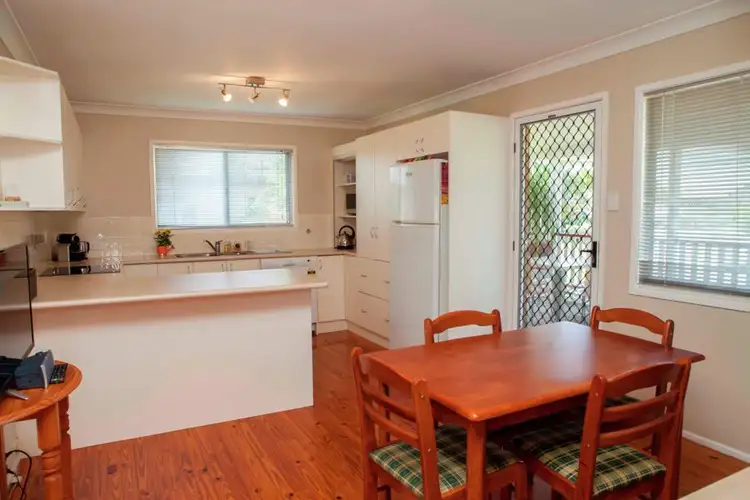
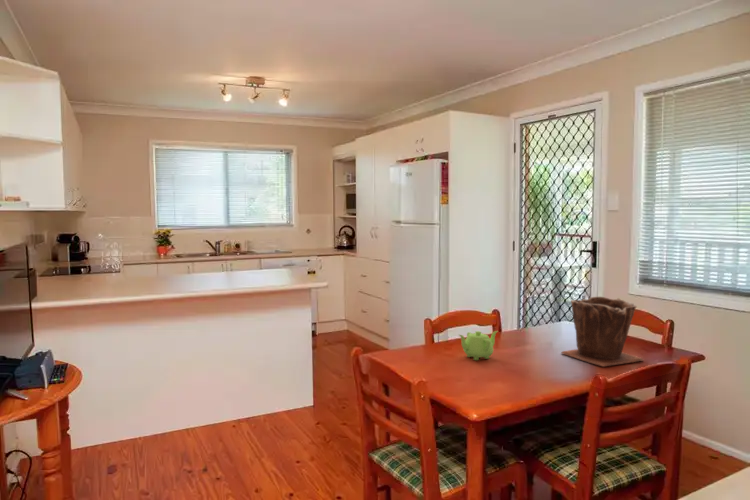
+ teapot (478, 344)
+ plant pot (602, 328)
